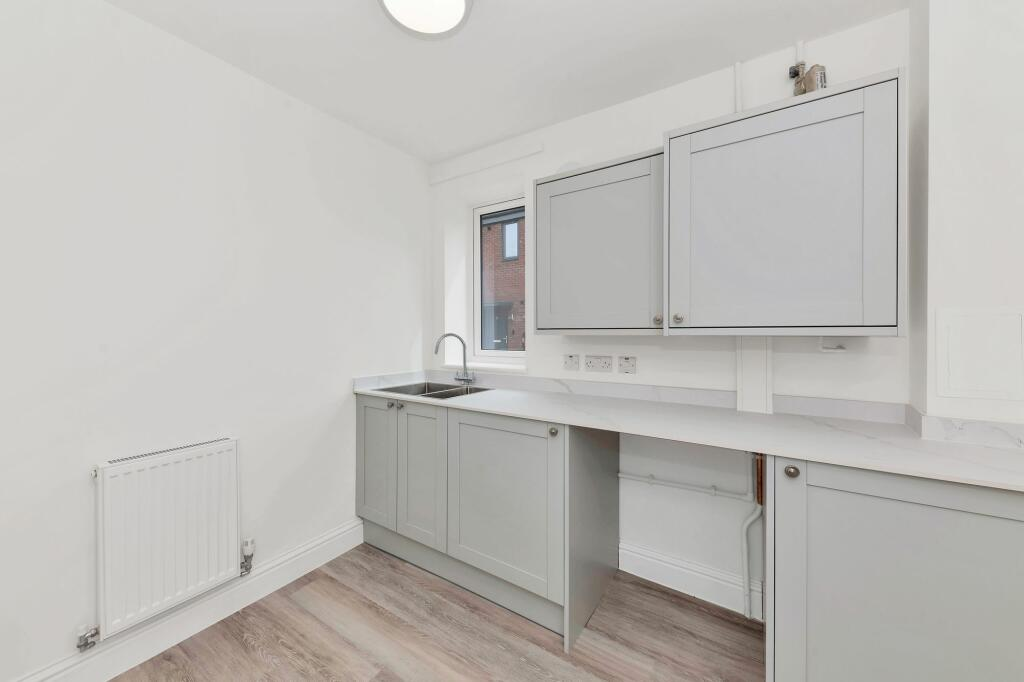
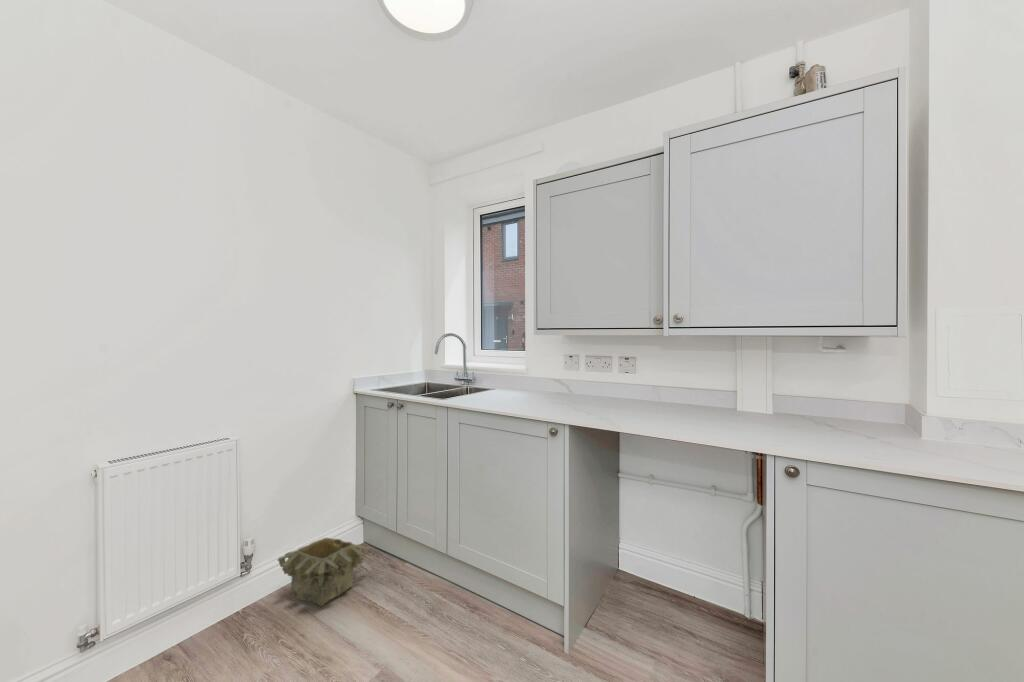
+ planter (325, 568)
